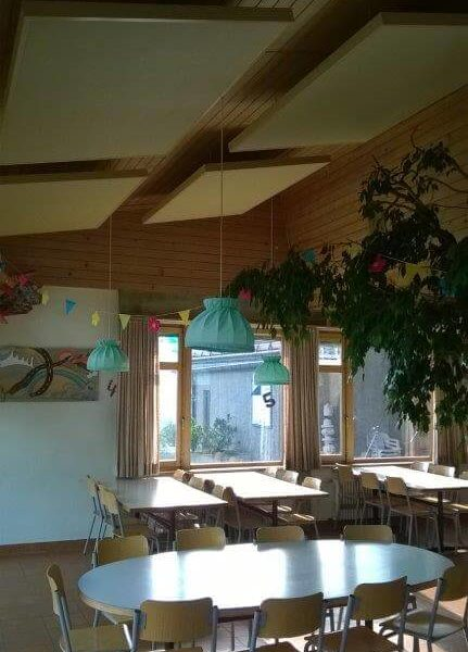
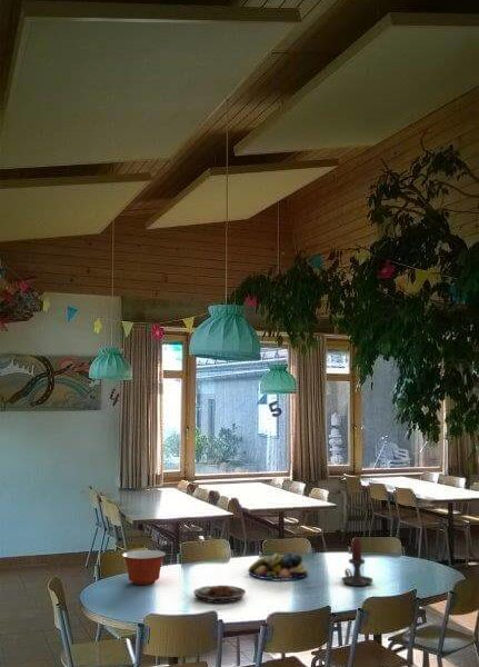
+ mixing bowl (143, 568)
+ plate (219, 591)
+ candle holder (355, 559)
+ fruit bowl (278, 563)
